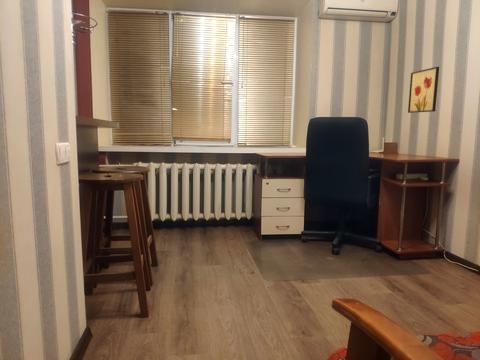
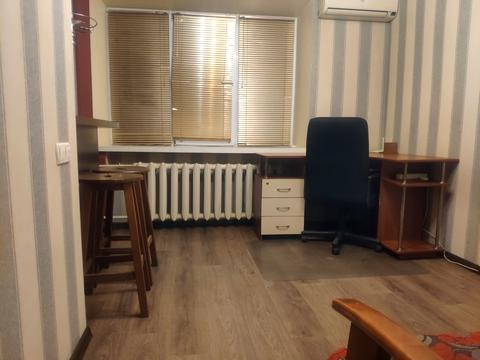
- wall art (423, 91)
